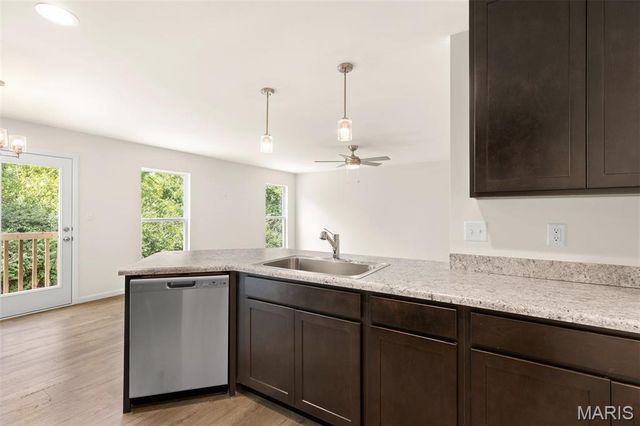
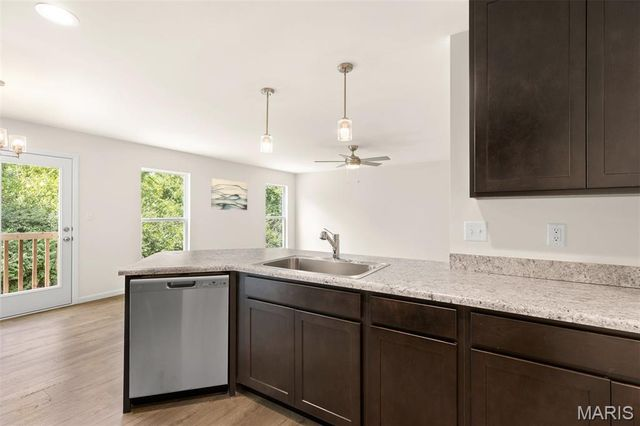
+ wall art (230, 195)
